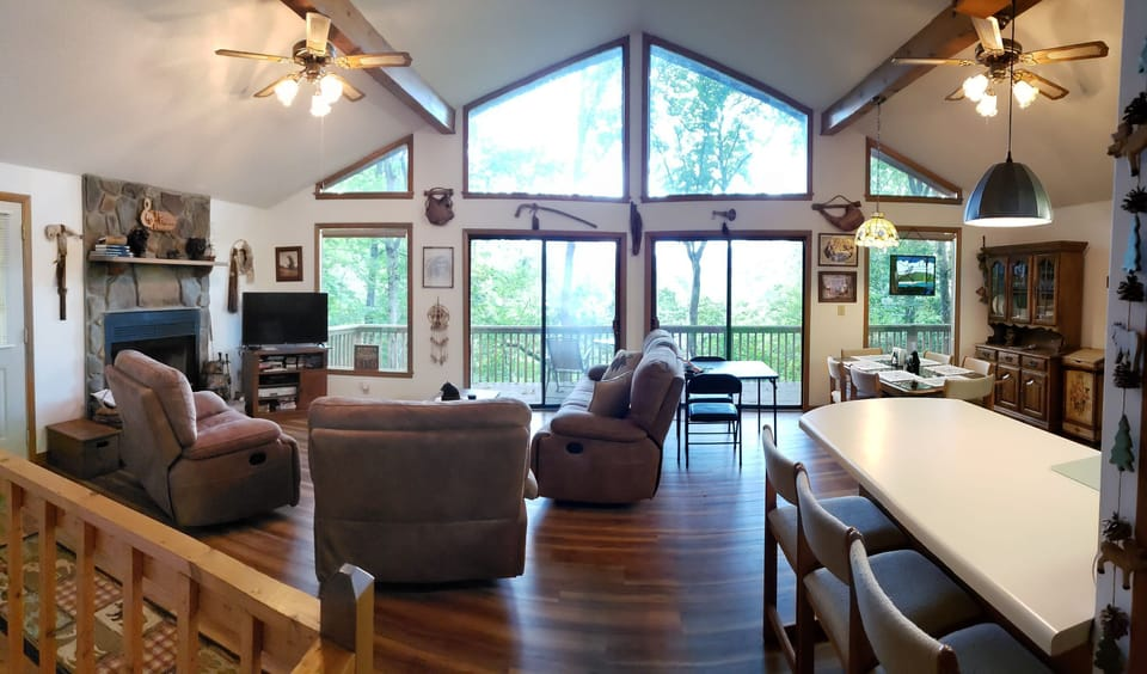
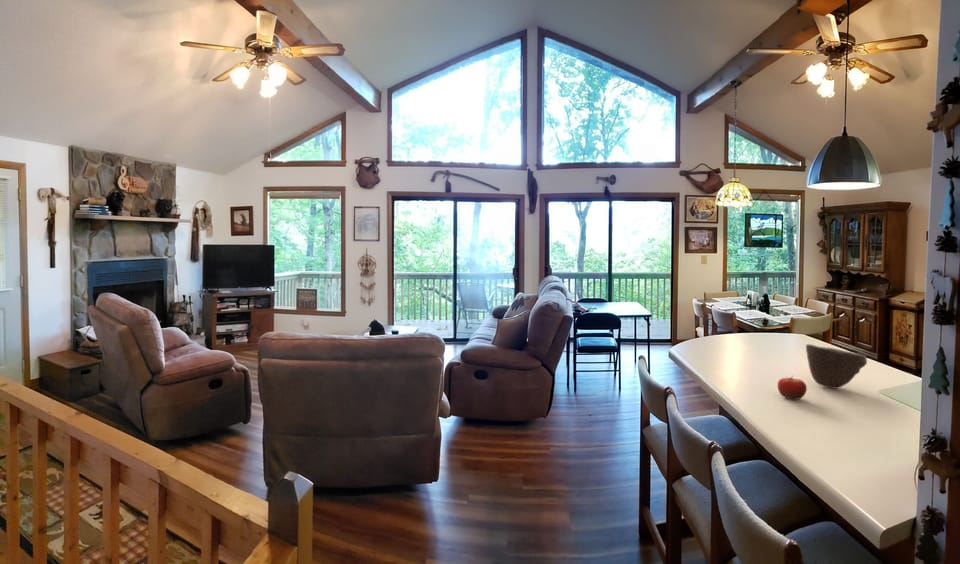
+ bowl (835, 366)
+ fruit (791, 386)
